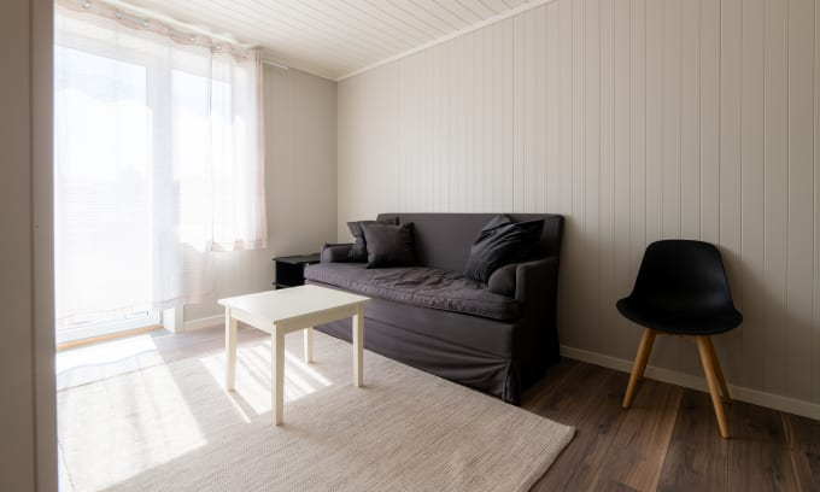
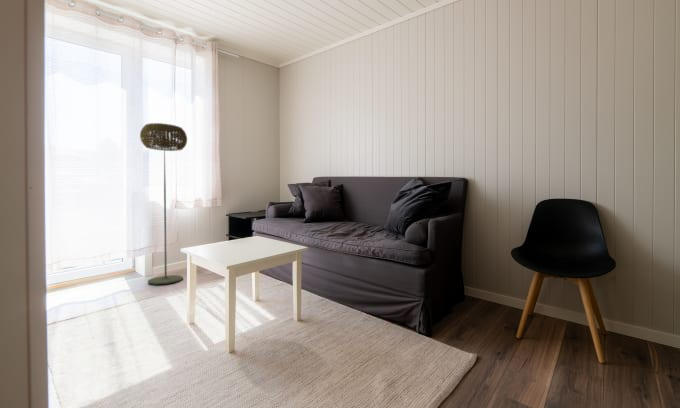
+ floor lamp (165, 203)
